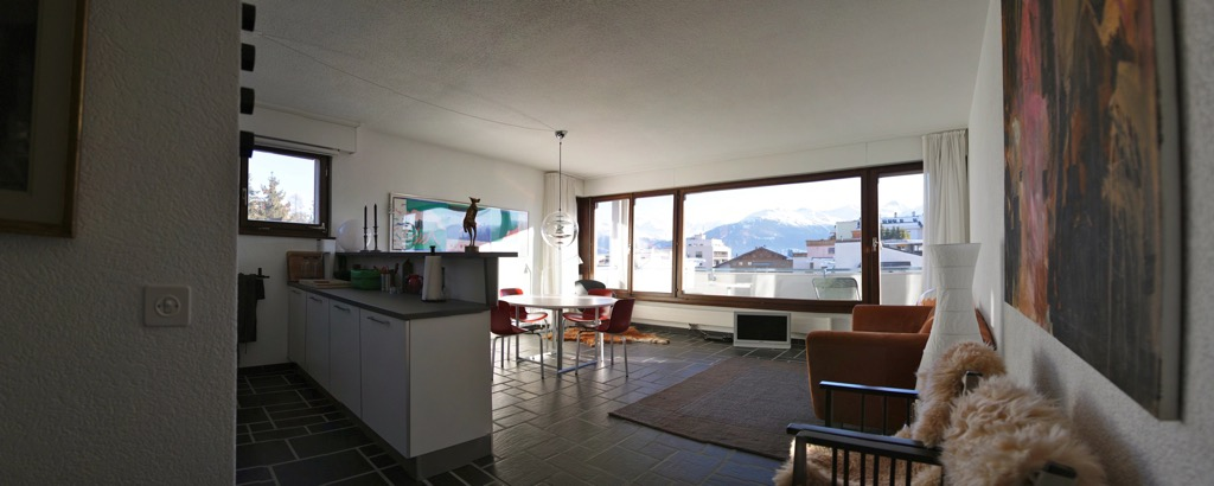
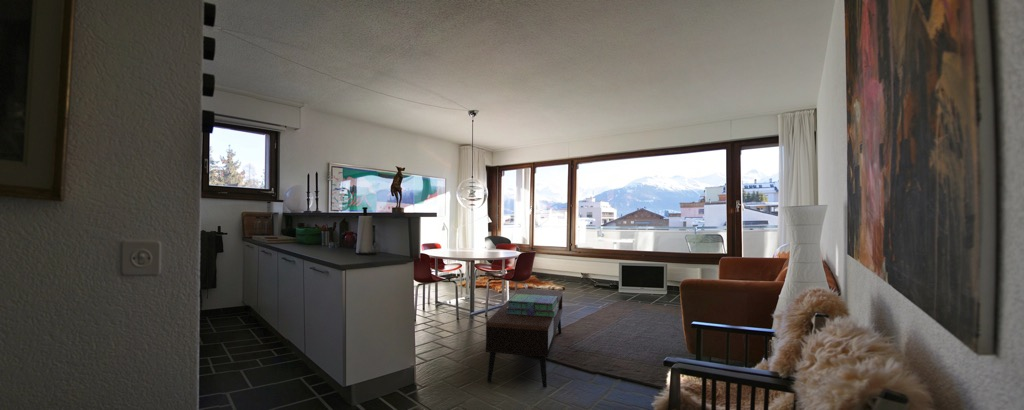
+ coffee table (530, 328)
+ stack of books (533, 304)
